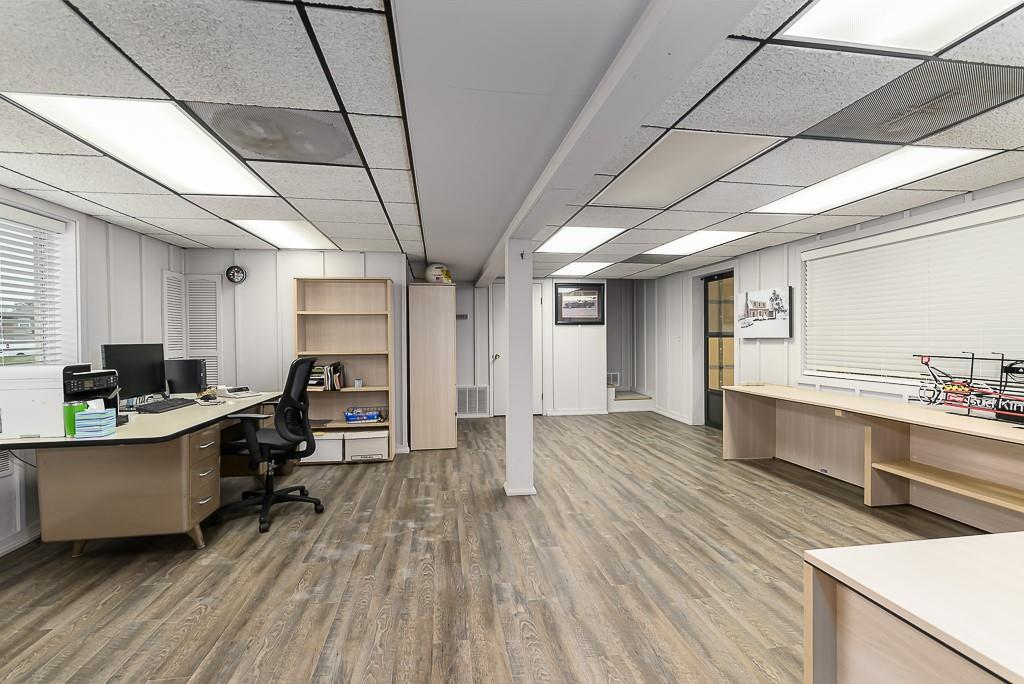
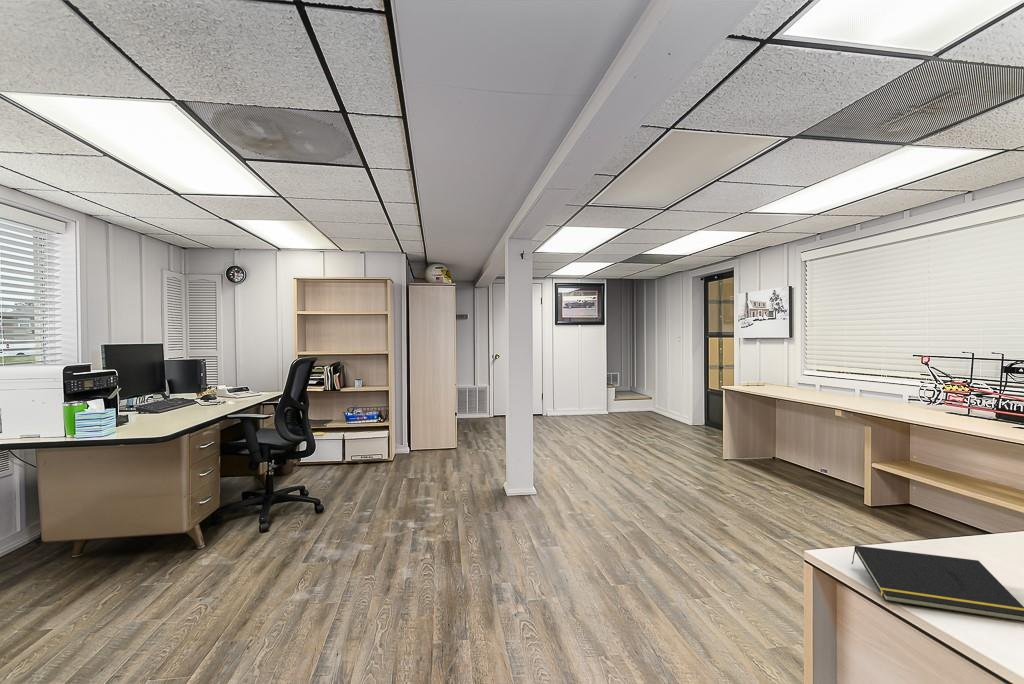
+ notepad (933, 579)
